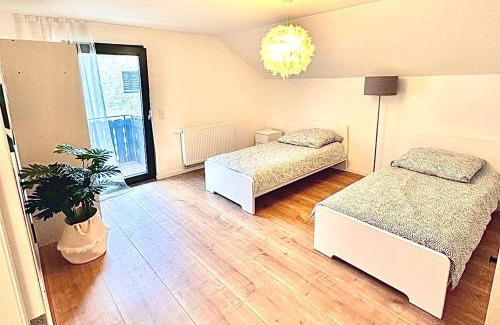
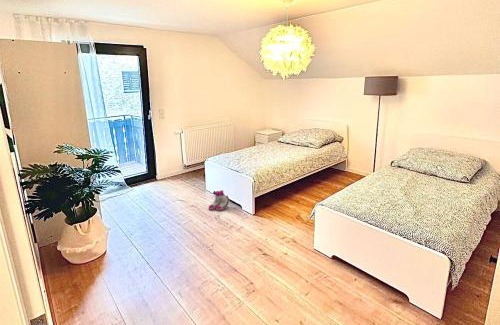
+ boots (218, 199)
